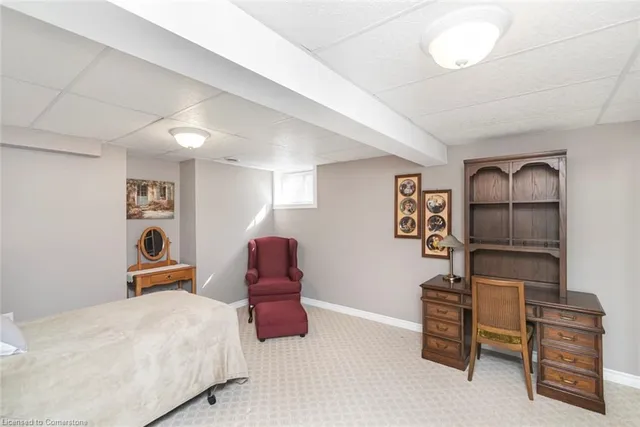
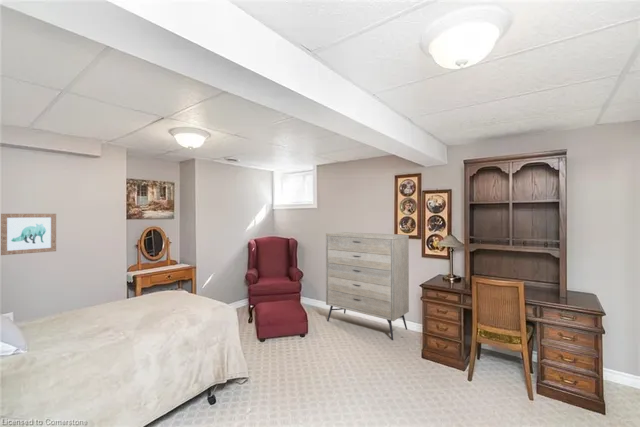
+ dresser (365, 279)
+ wall art (29, 233)
